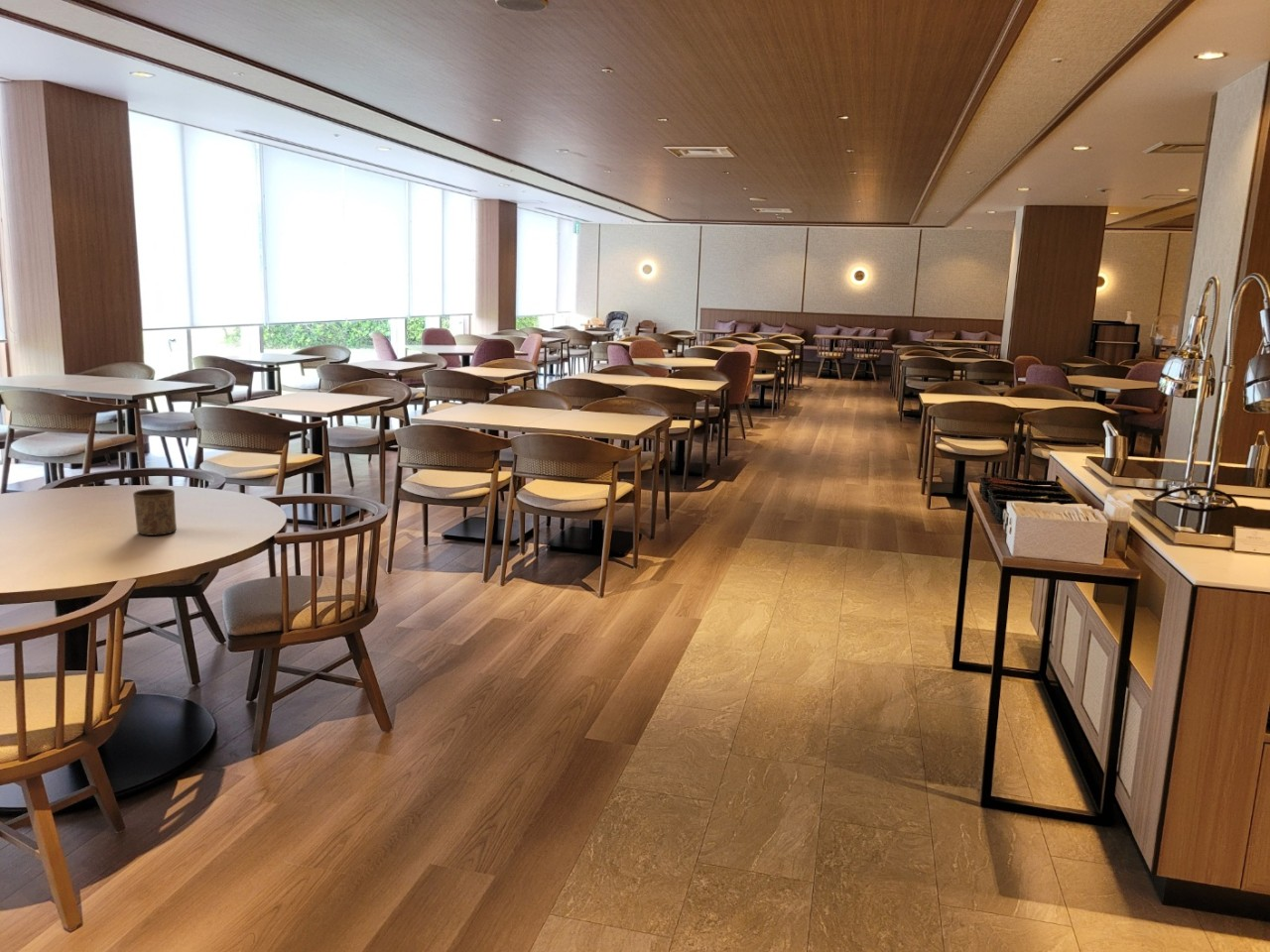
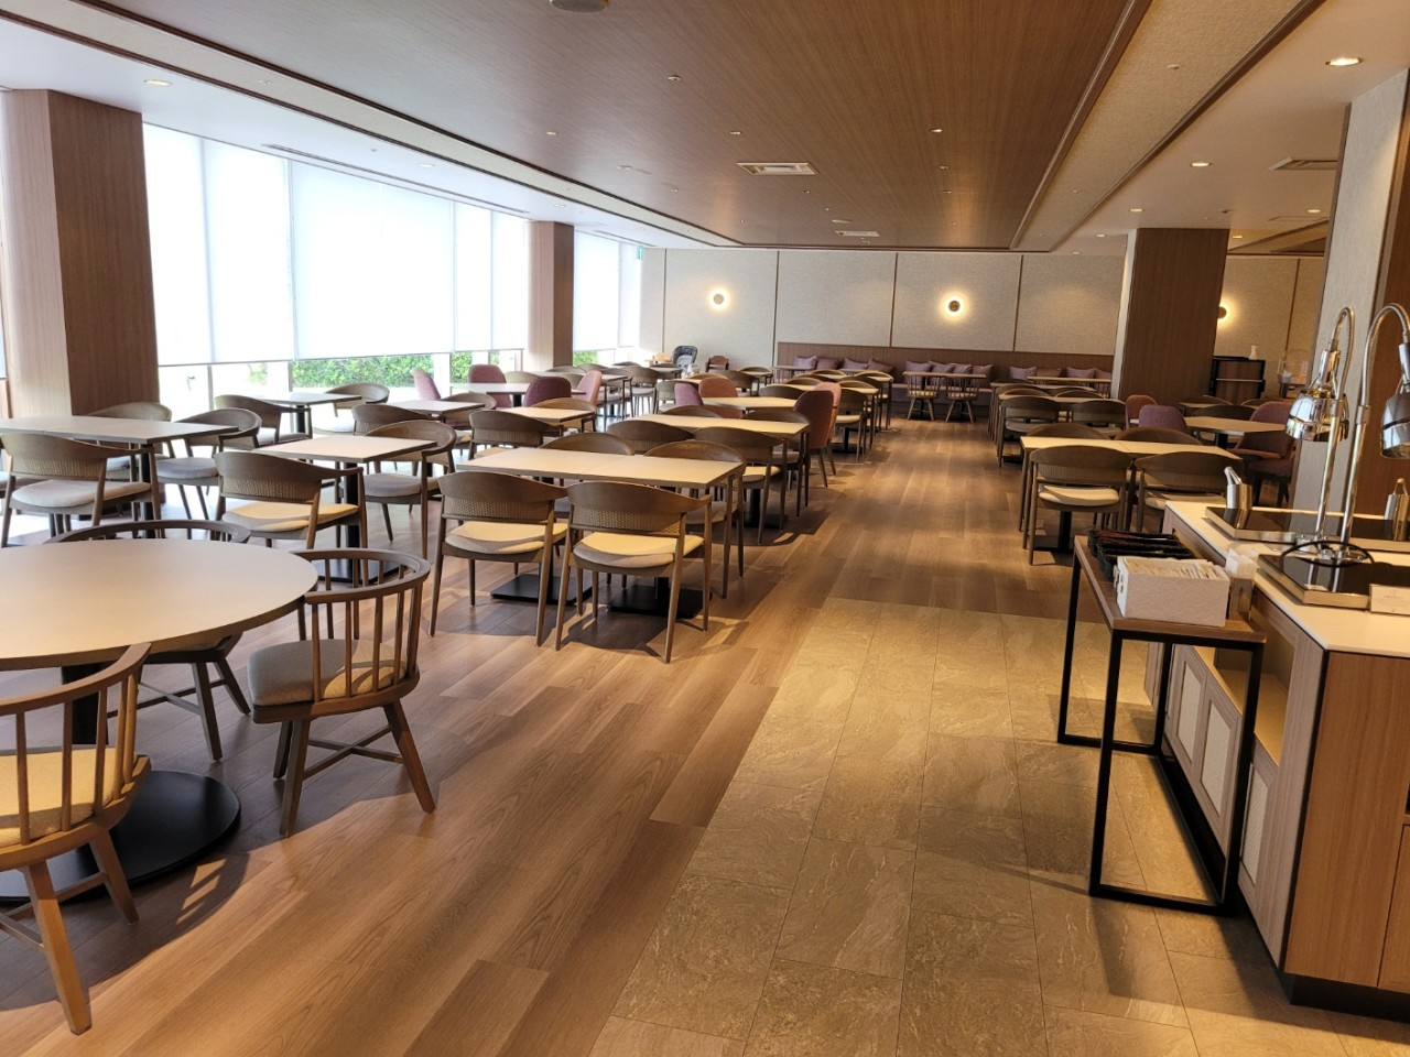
- cup (155, 512)
